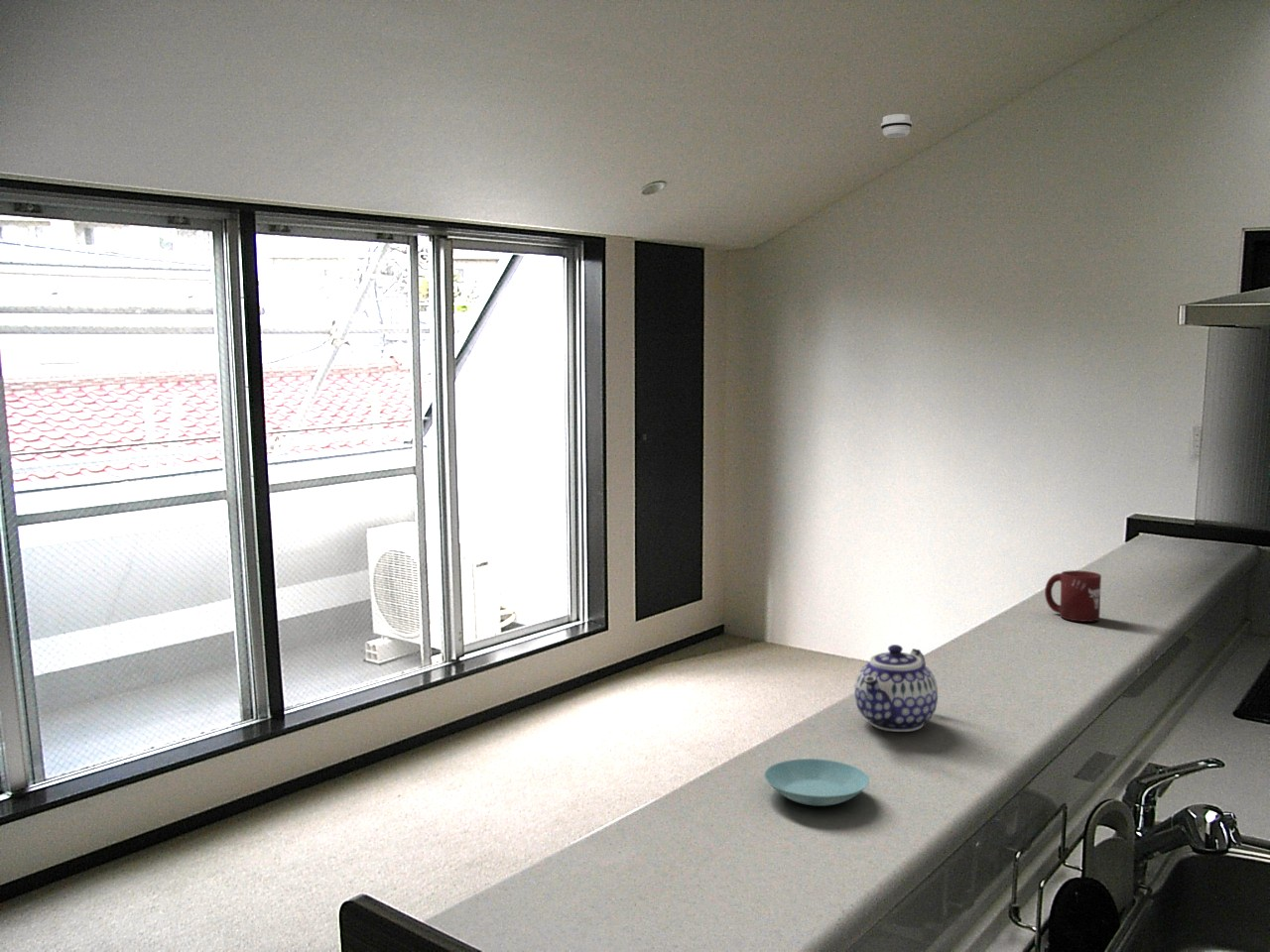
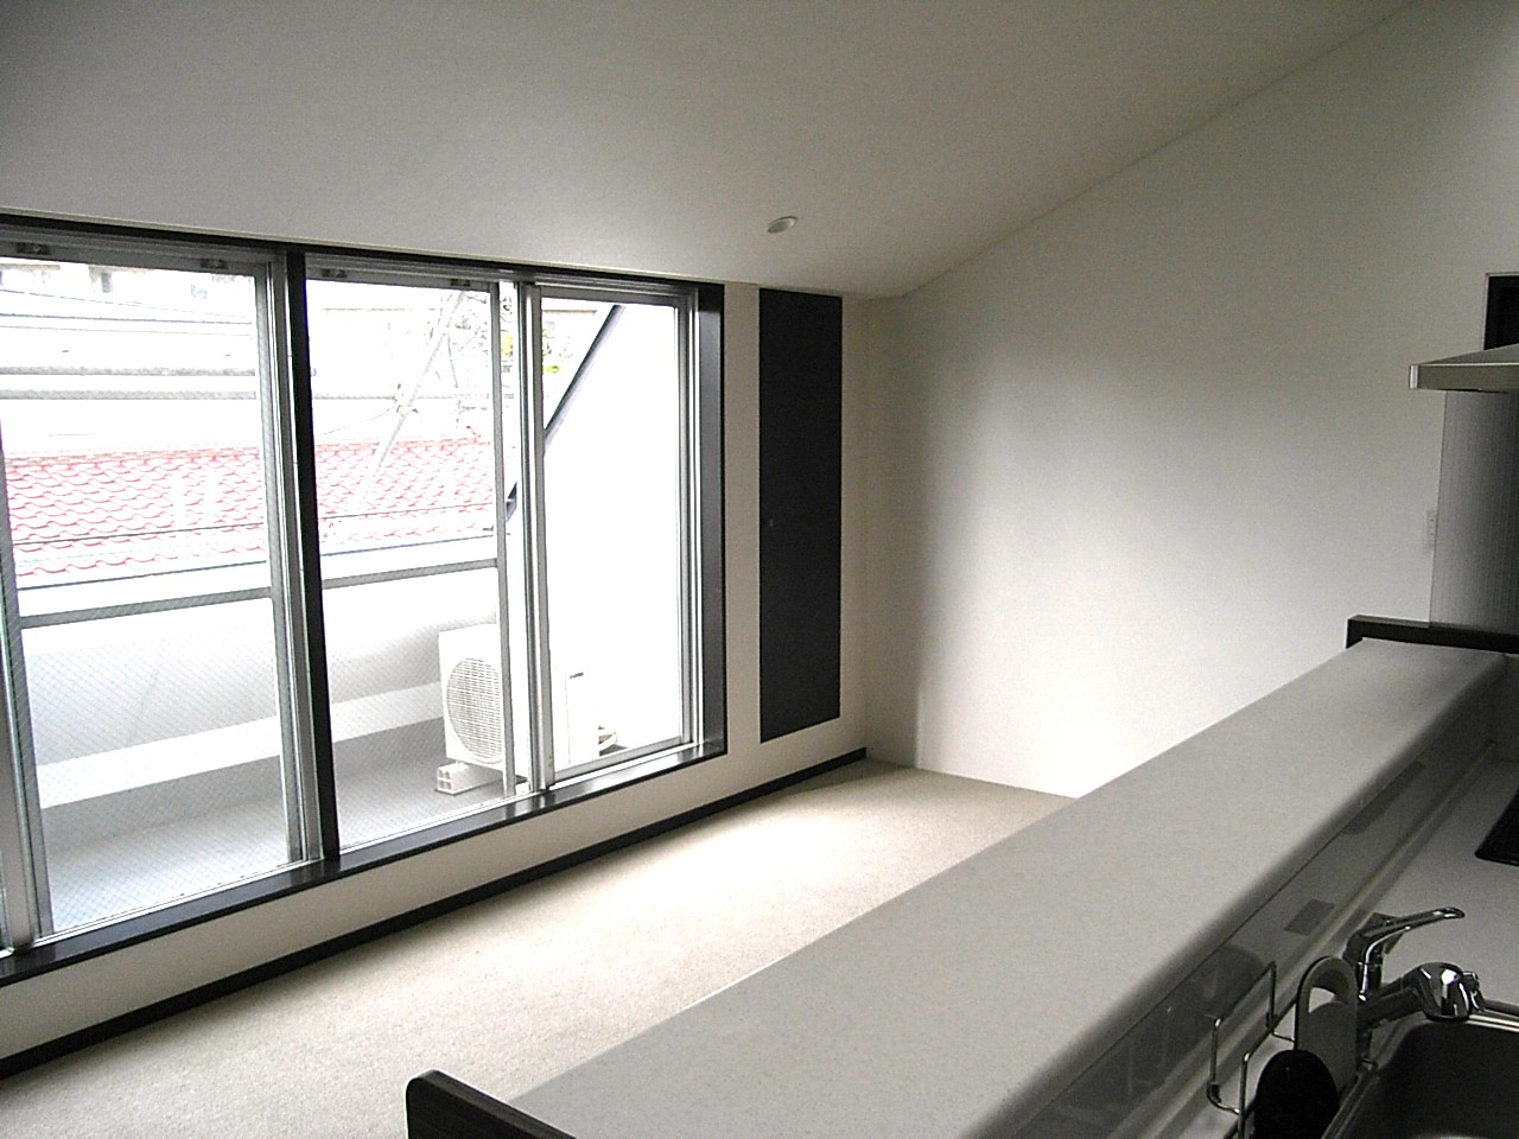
- smoke detector (896, 126)
- saucer (816, 785)
- teapot (896, 684)
- cup (1072, 594)
